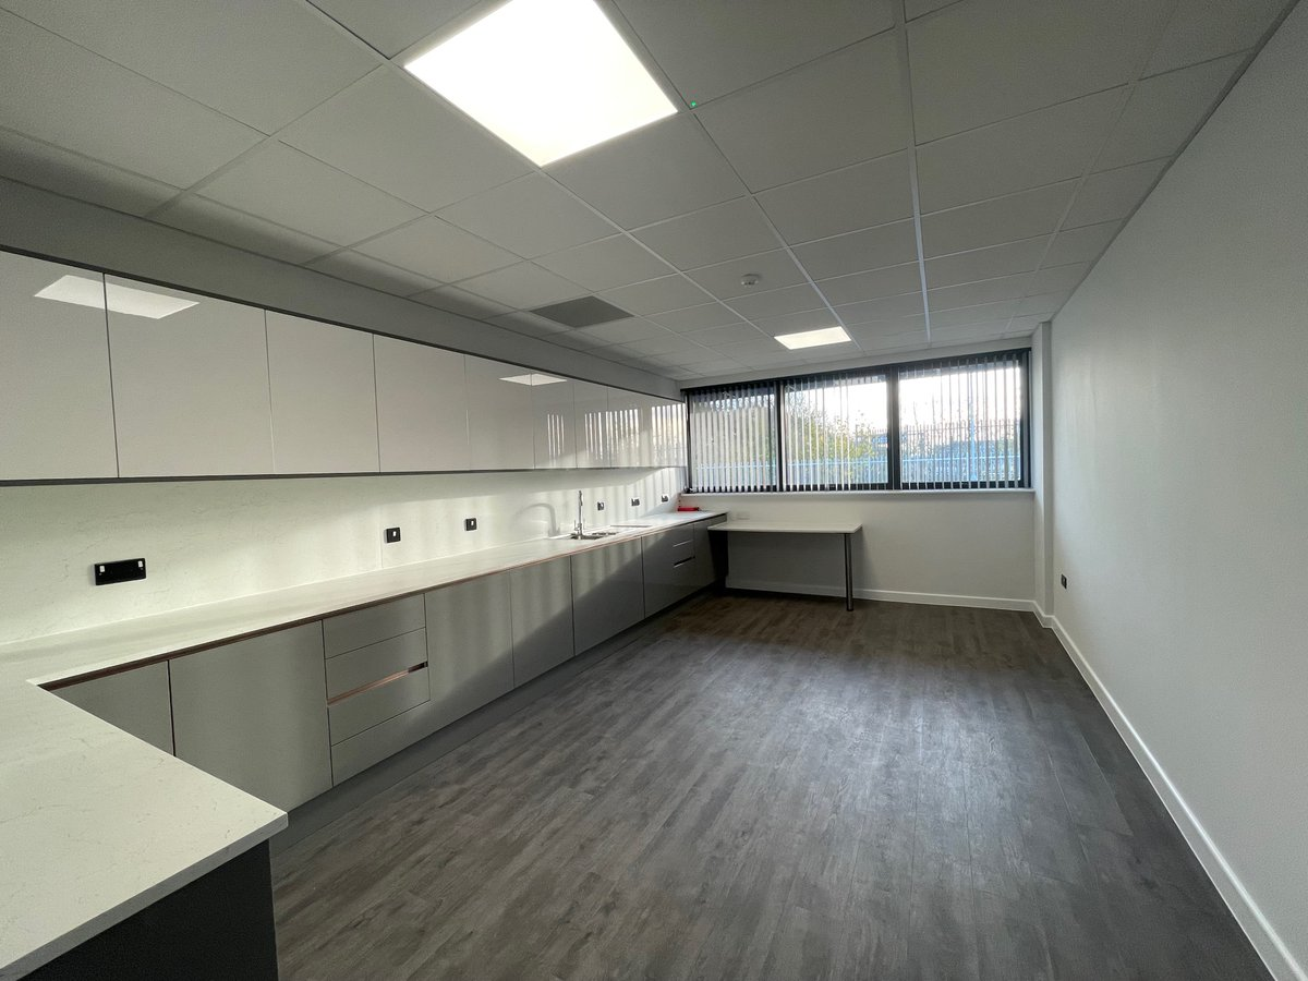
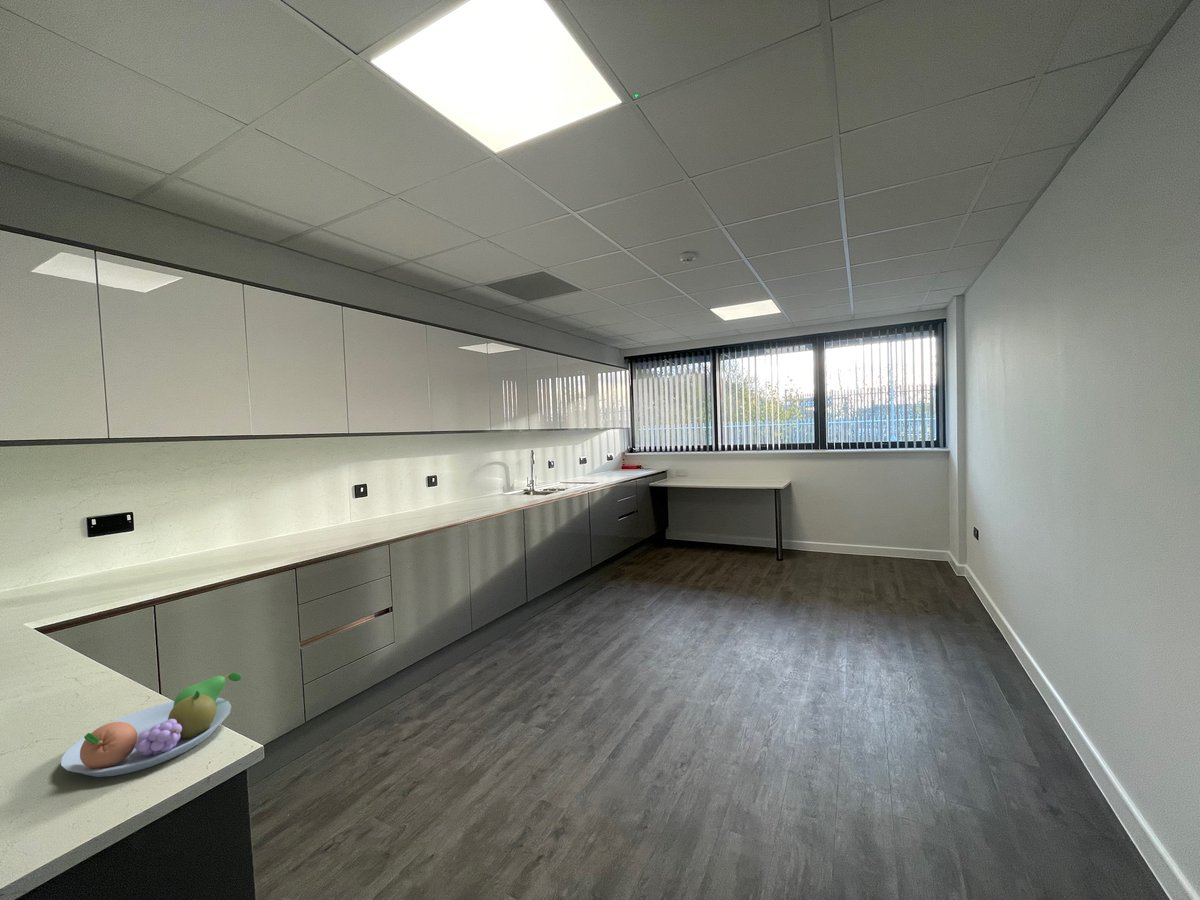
+ fruit bowl (159, 715)
